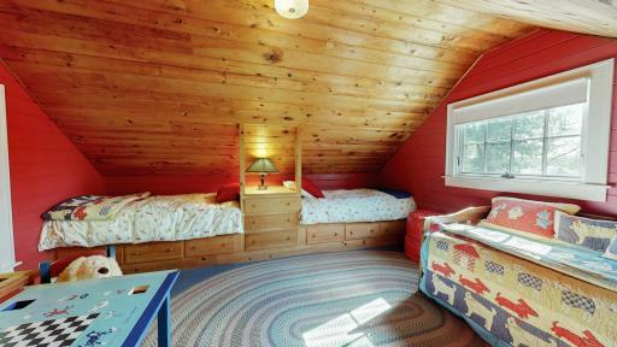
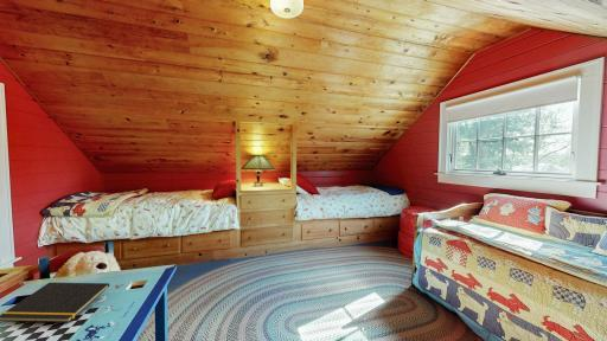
+ notepad (58, 300)
